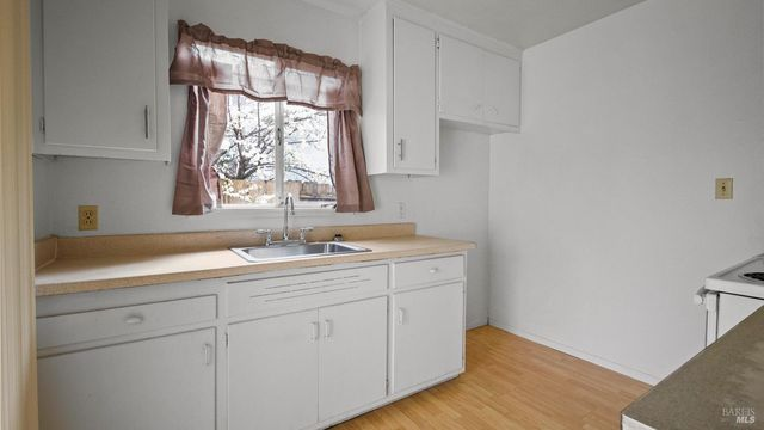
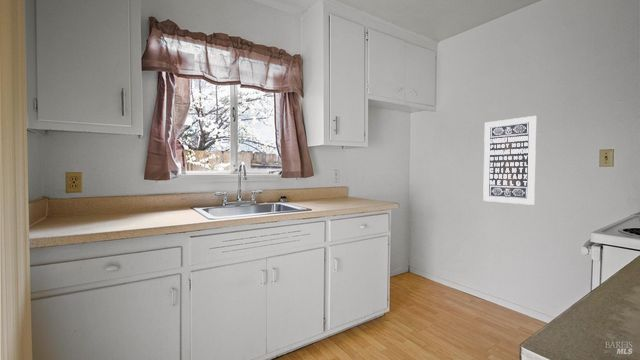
+ wall art (508, 161)
